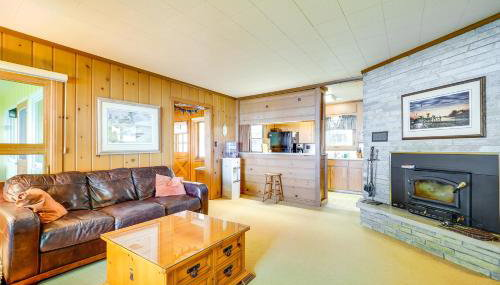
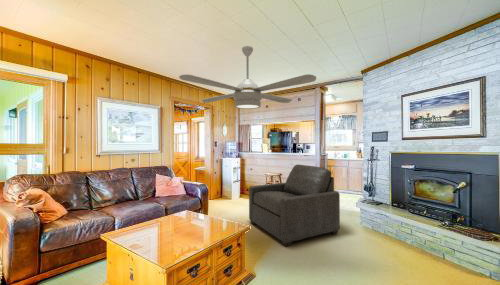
+ ceiling fan (247, 77)
+ chair (291, 197)
